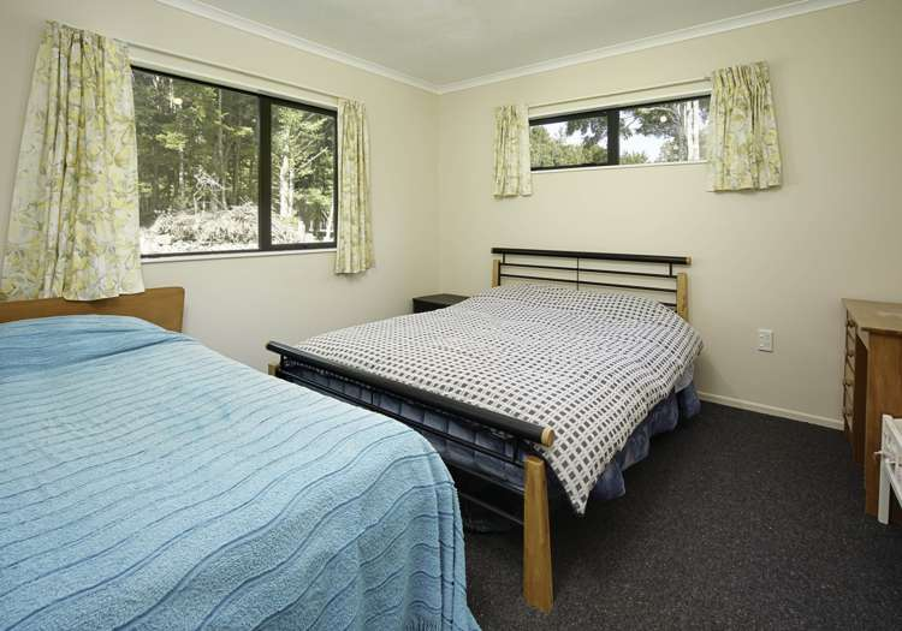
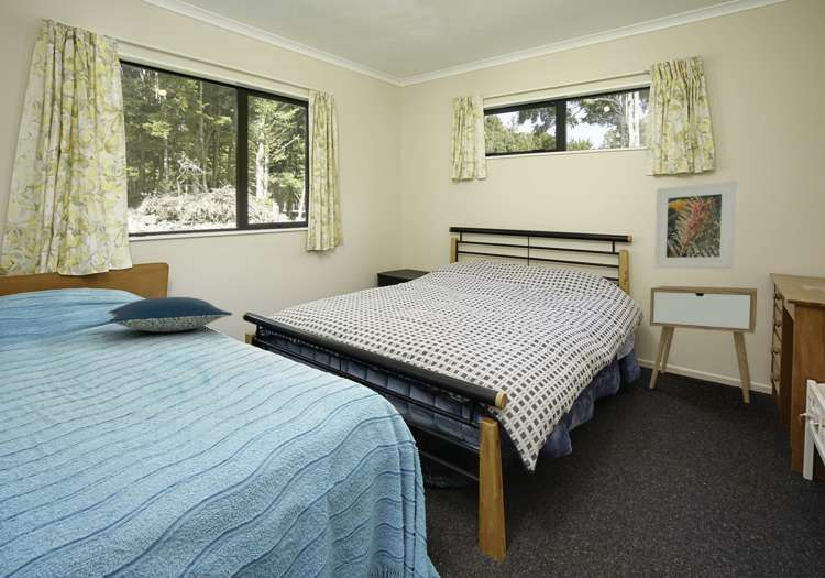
+ pillow (168, 313)
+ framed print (693, 227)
+ nightstand (702, 328)
